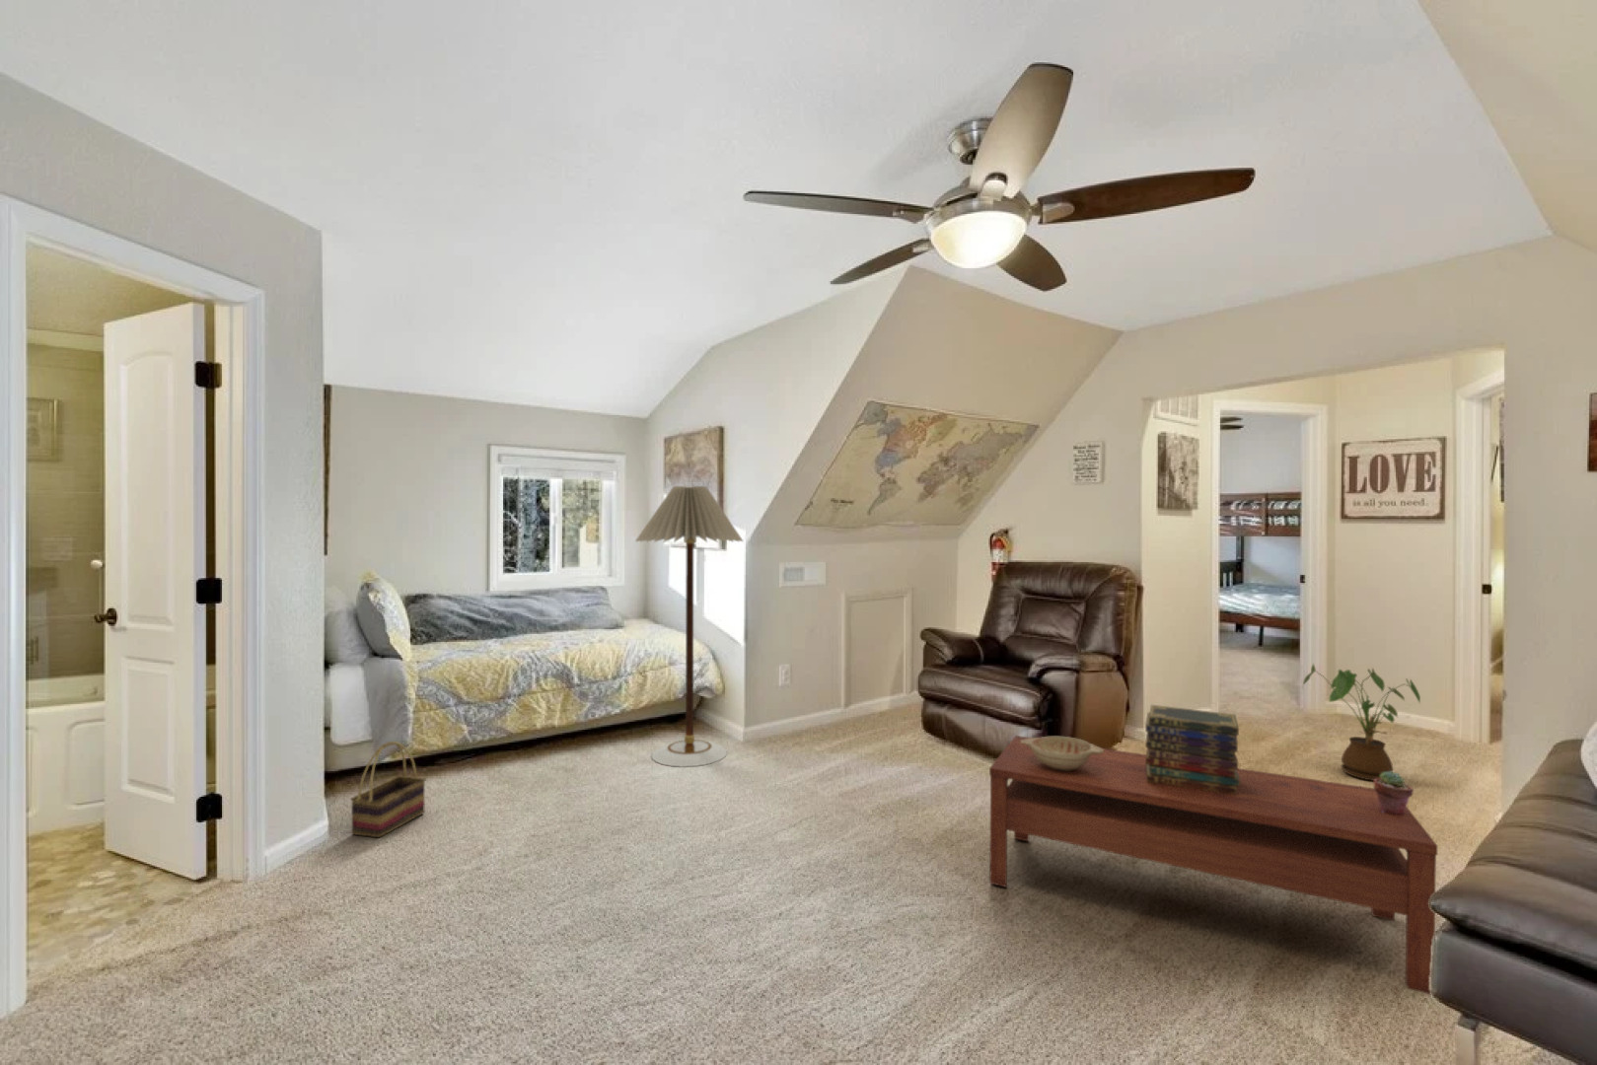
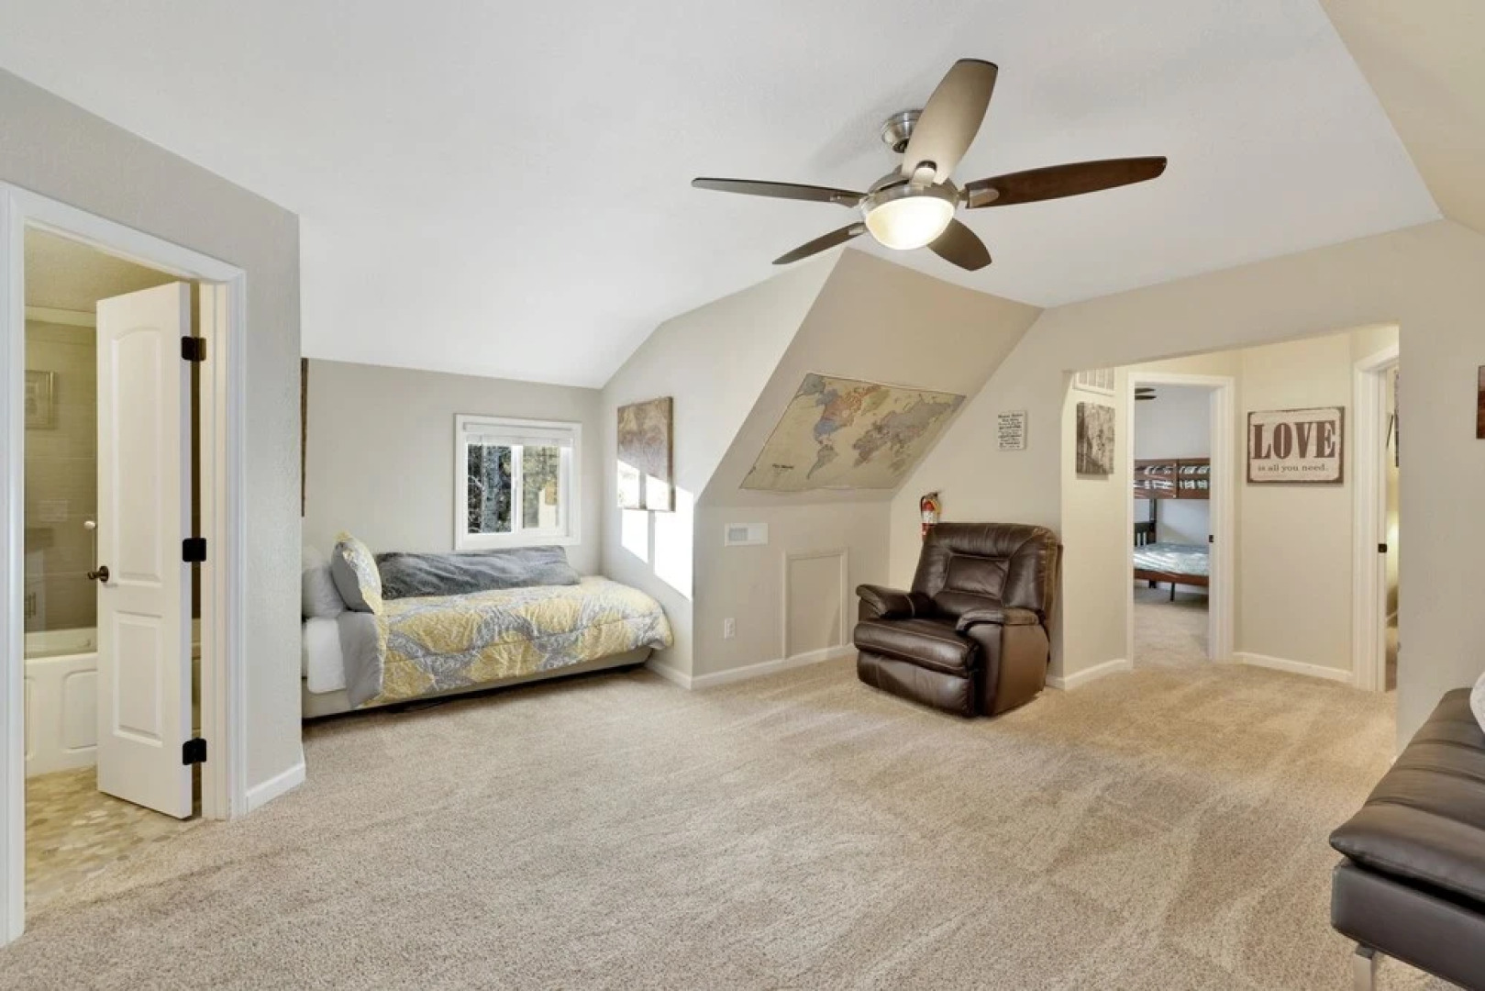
- book stack (1190, 746)
- house plant (1358, 718)
- potted succulent (1391, 790)
- basket (389, 783)
- floor lamp (690, 620)
- decorative bowl (1061, 754)
- coffee table (1183, 839)
